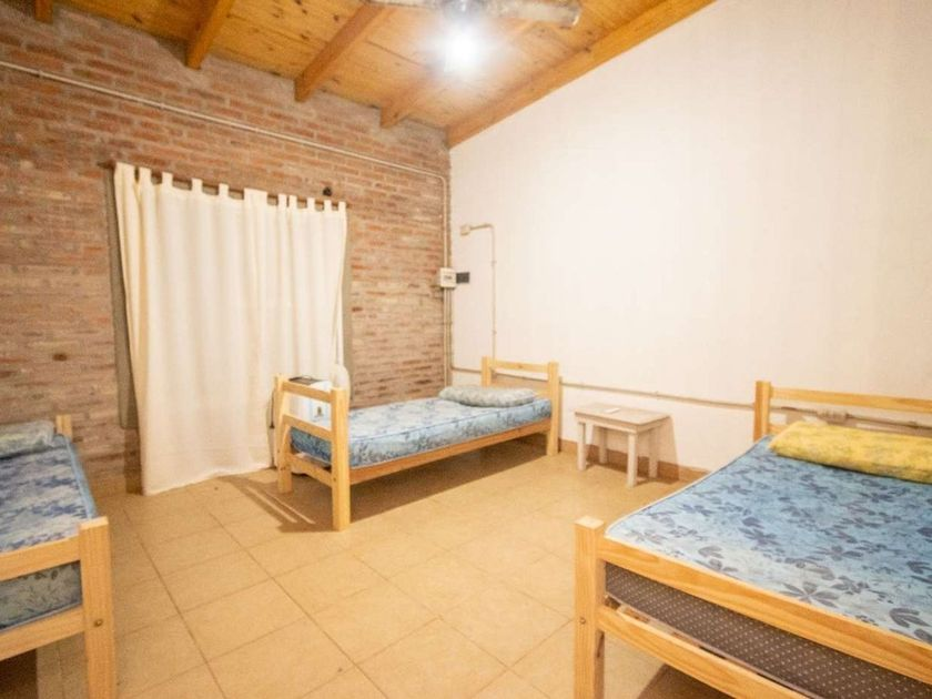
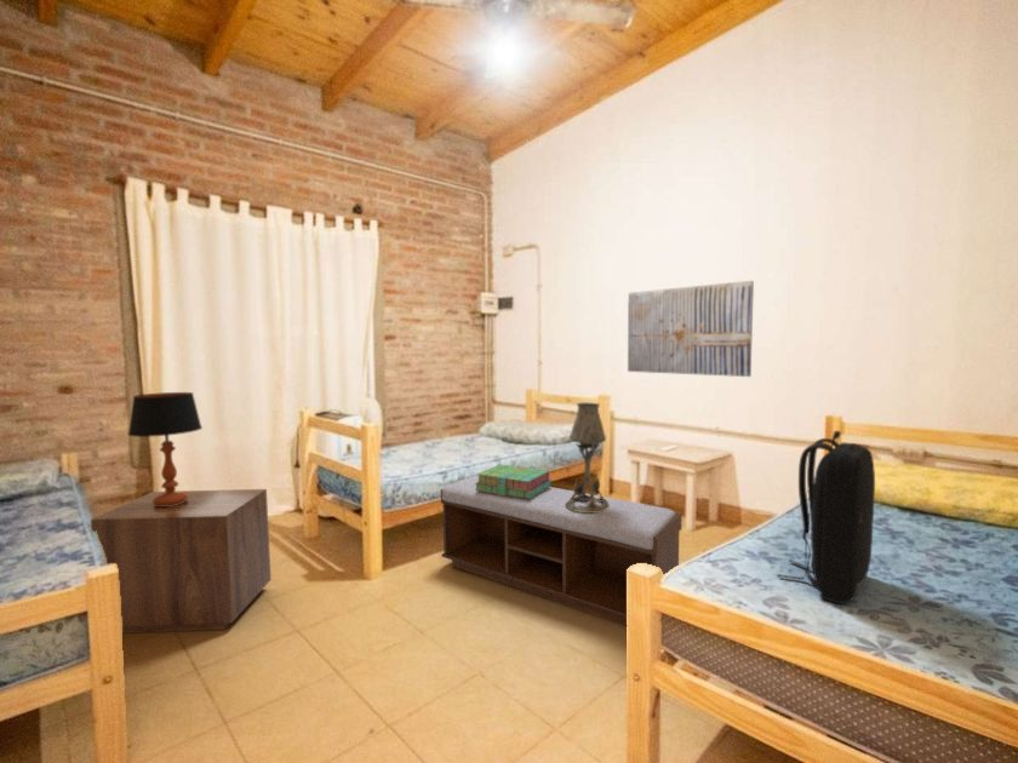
+ table lamp (587, 454)
+ table lamp (167, 448)
+ nightstand (189, 556)
+ wall art (684, 331)
+ bench (550, 539)
+ backpack (827, 505)
+ stack of books (513, 480)
